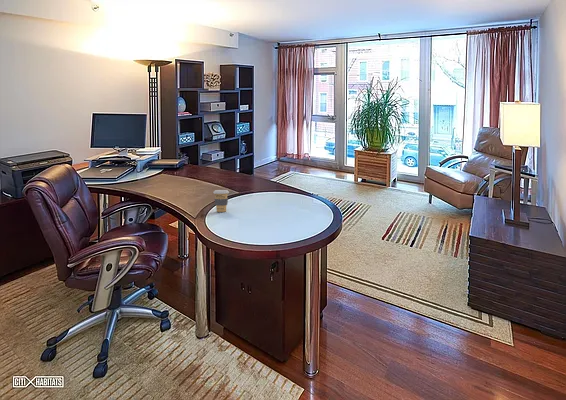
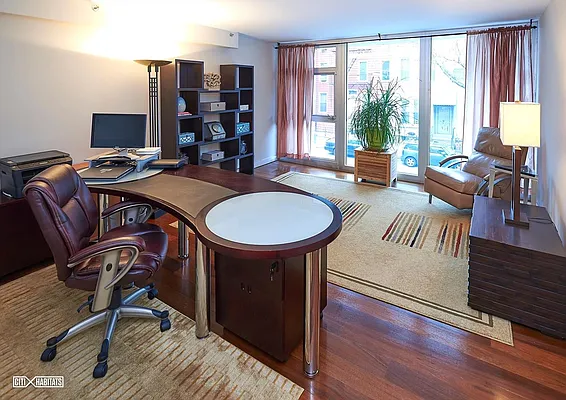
- coffee cup (221, 200)
